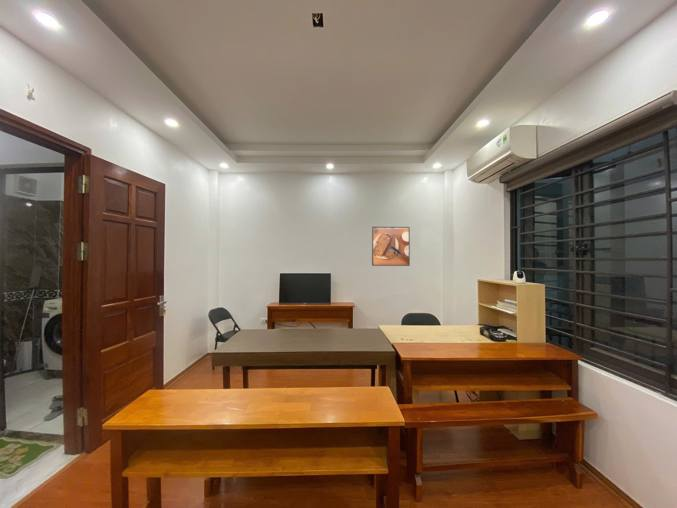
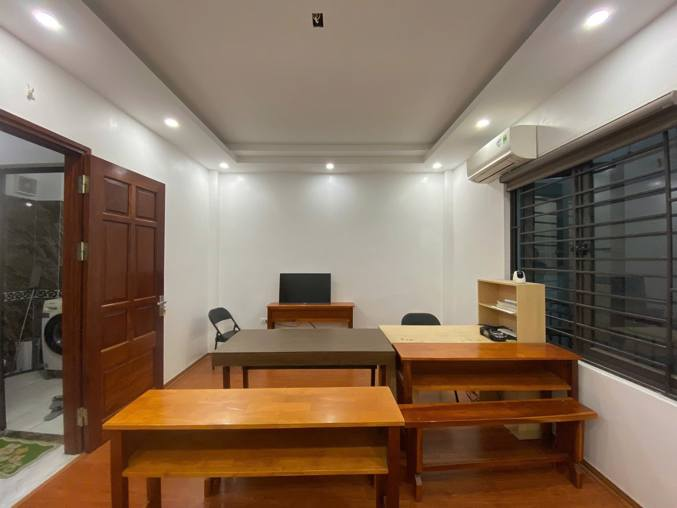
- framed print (390, 246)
